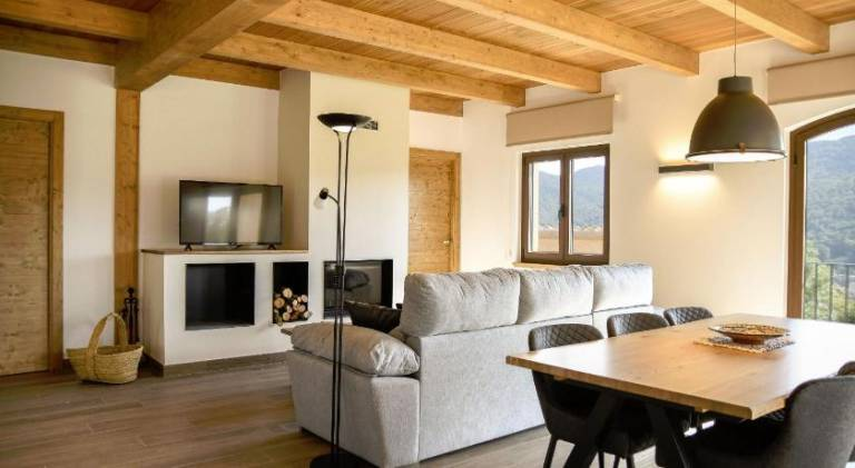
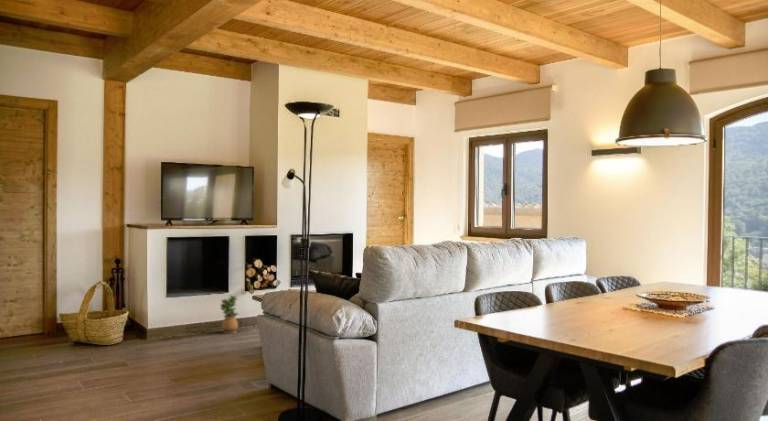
+ potted plant (227, 313)
